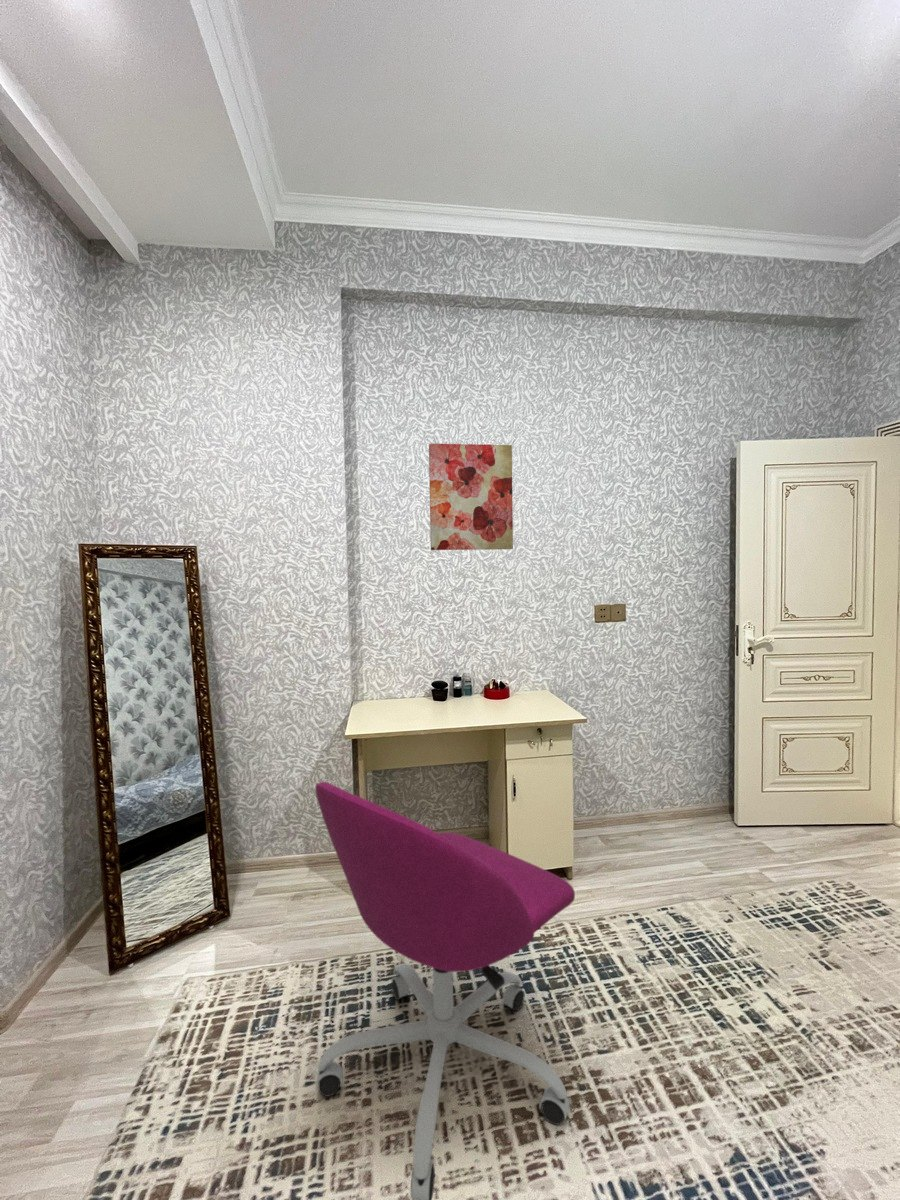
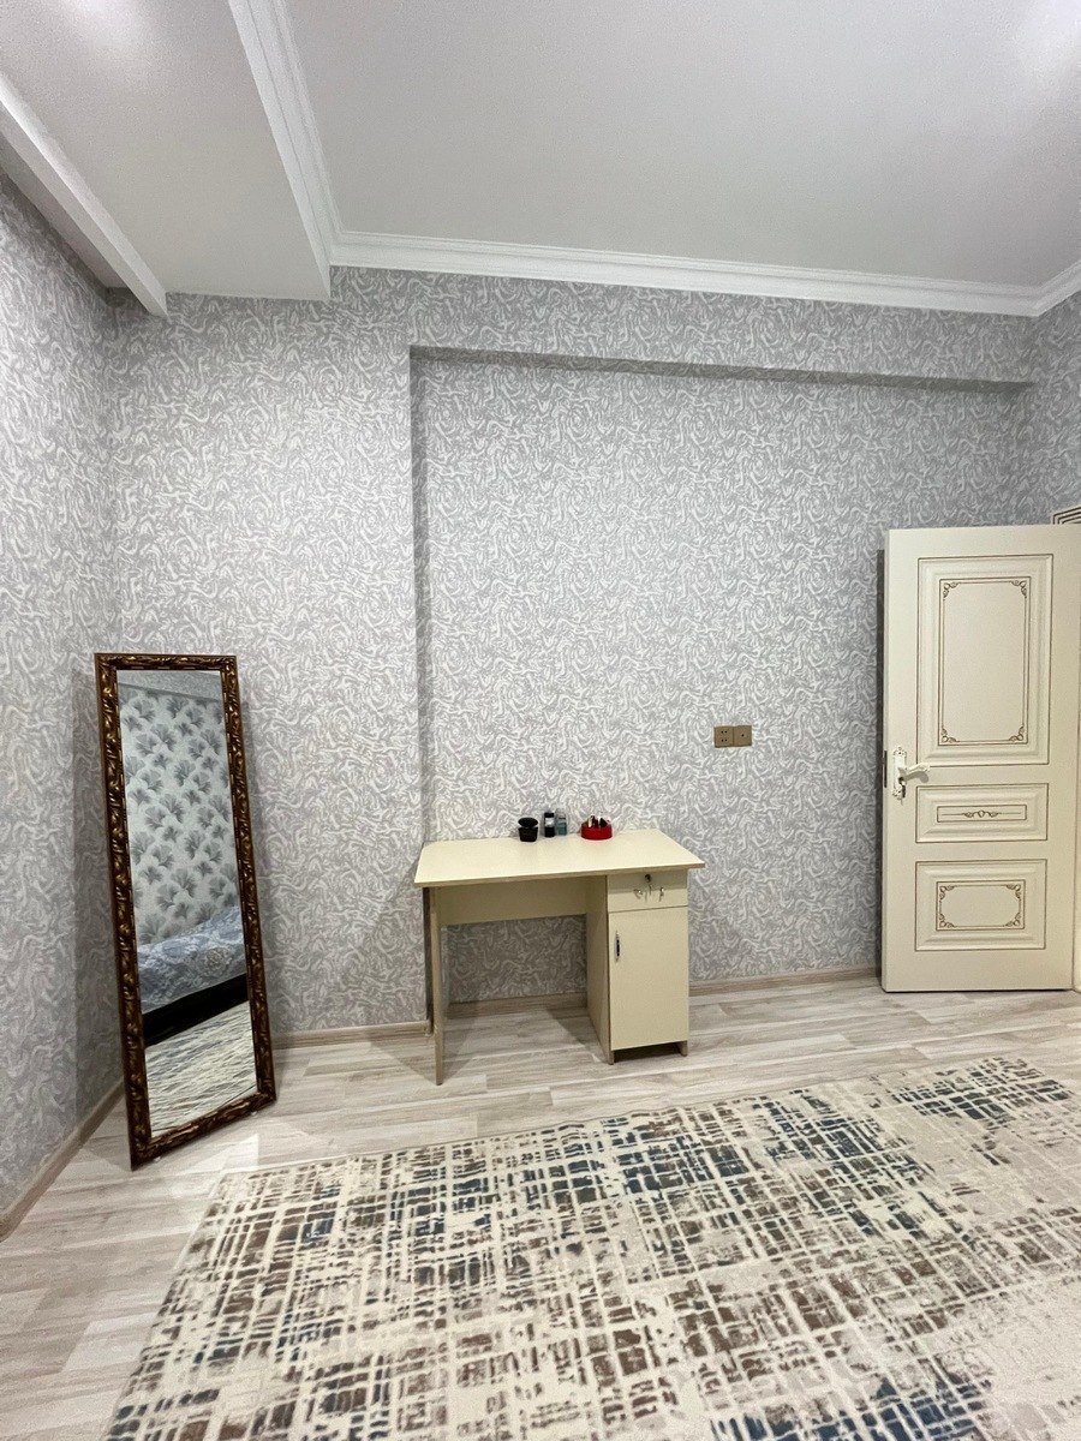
- office chair (446, 914)
- wall art (471, 497)
